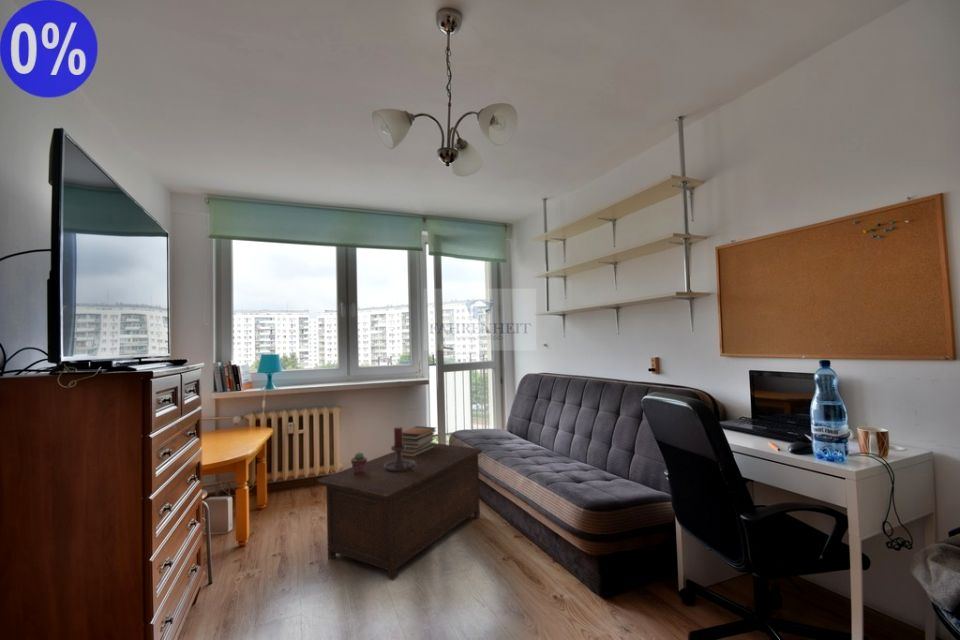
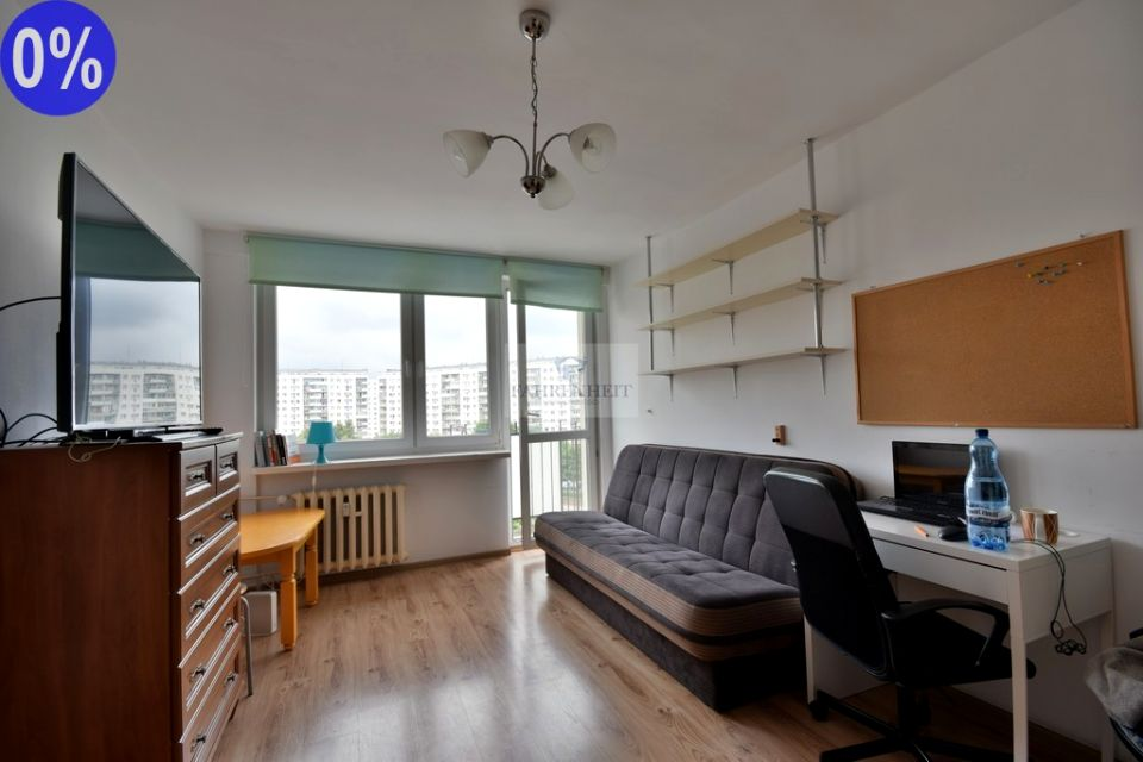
- potted succulent (359, 462)
- candle holder (401, 447)
- cabinet (408, 499)
- book stack (416, 440)
